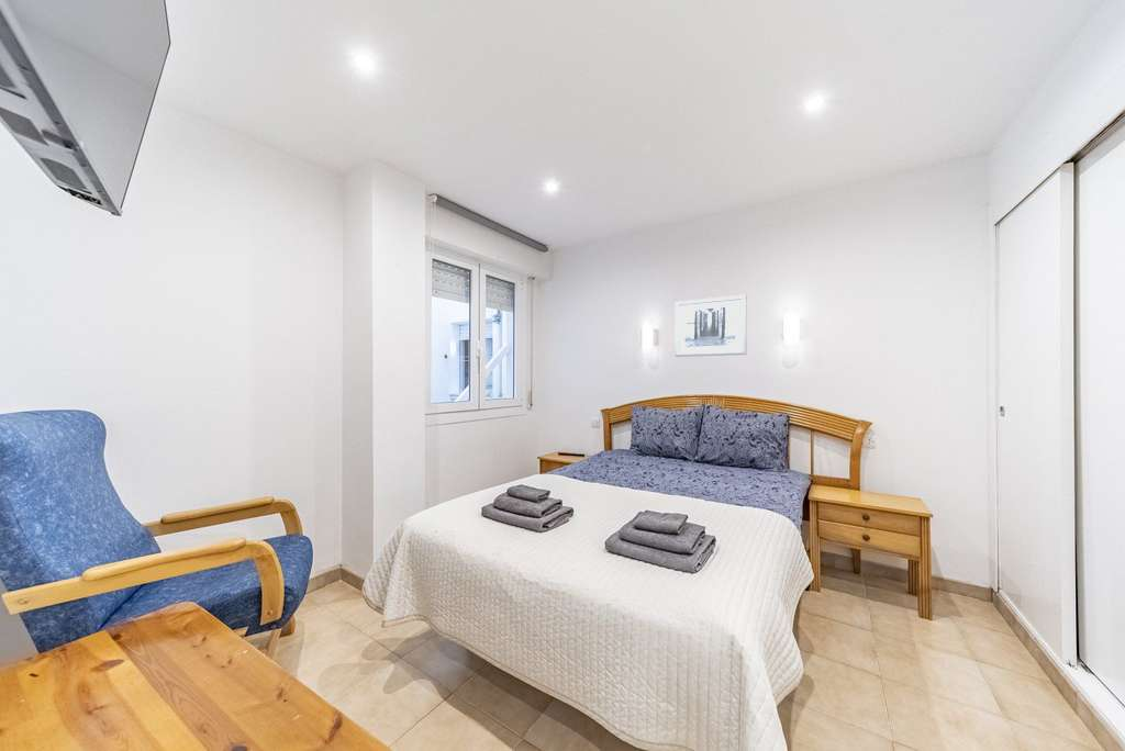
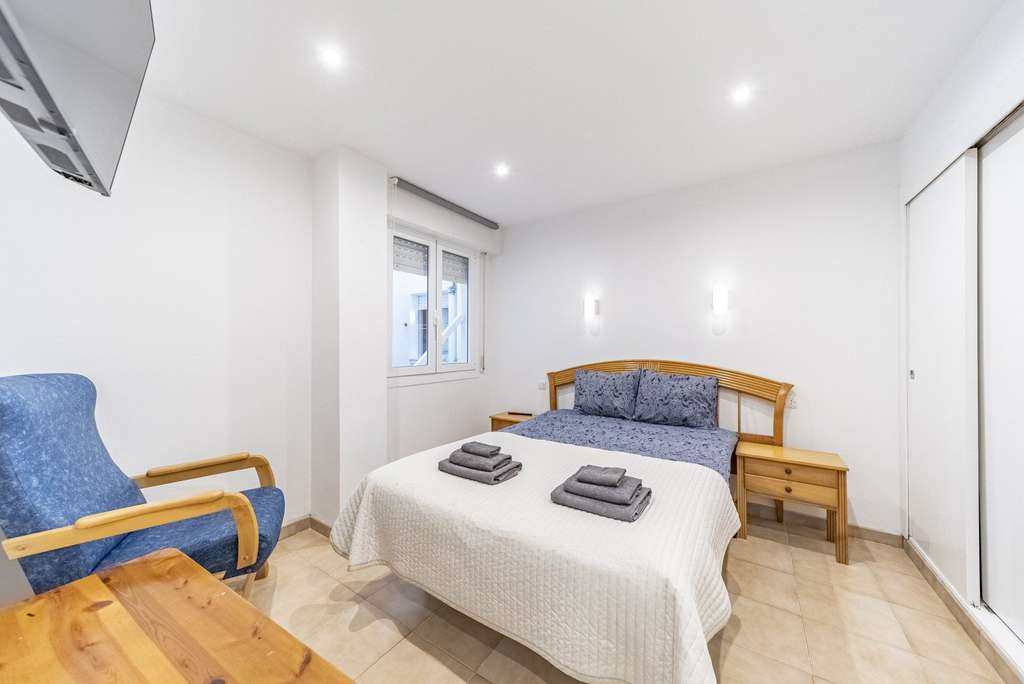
- wall art (709, 326)
